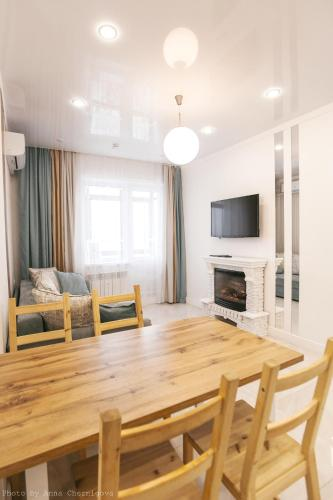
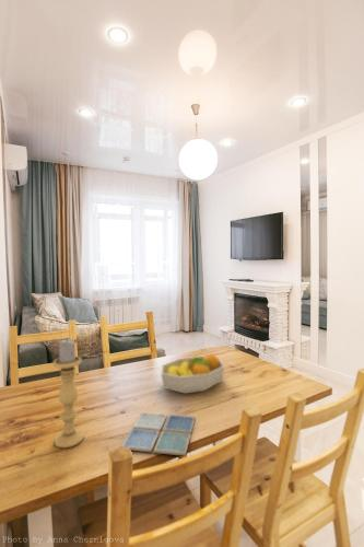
+ candle holder (68, 388)
+ drink coaster (160, 430)
+ fruit bowl (192, 371)
